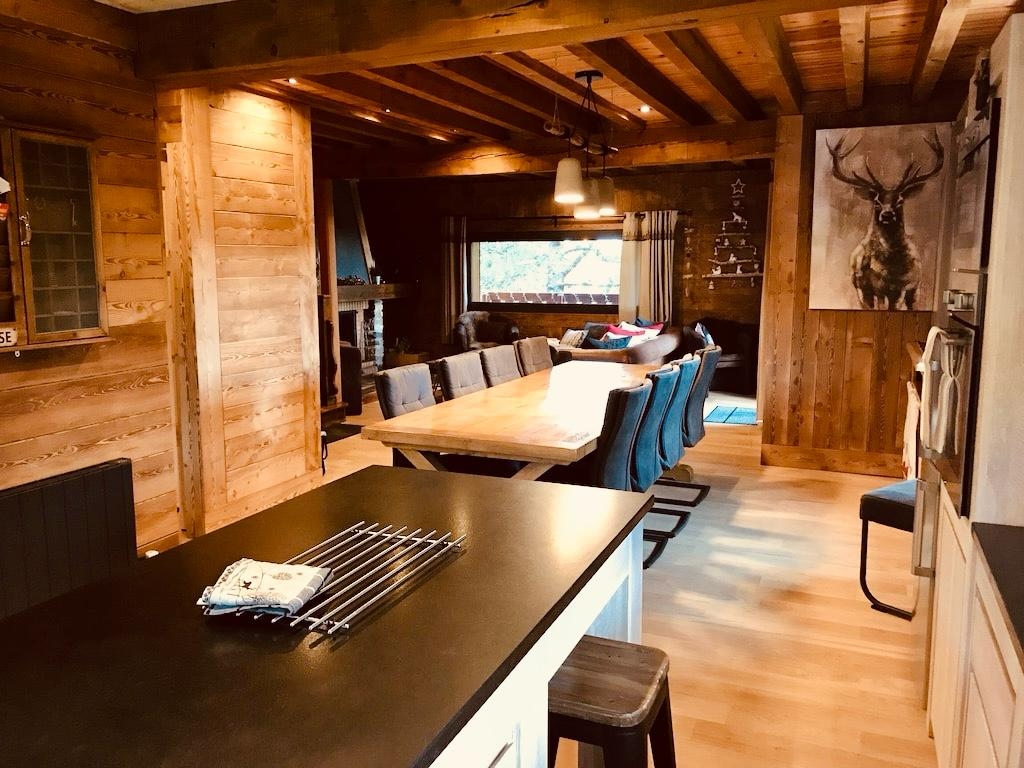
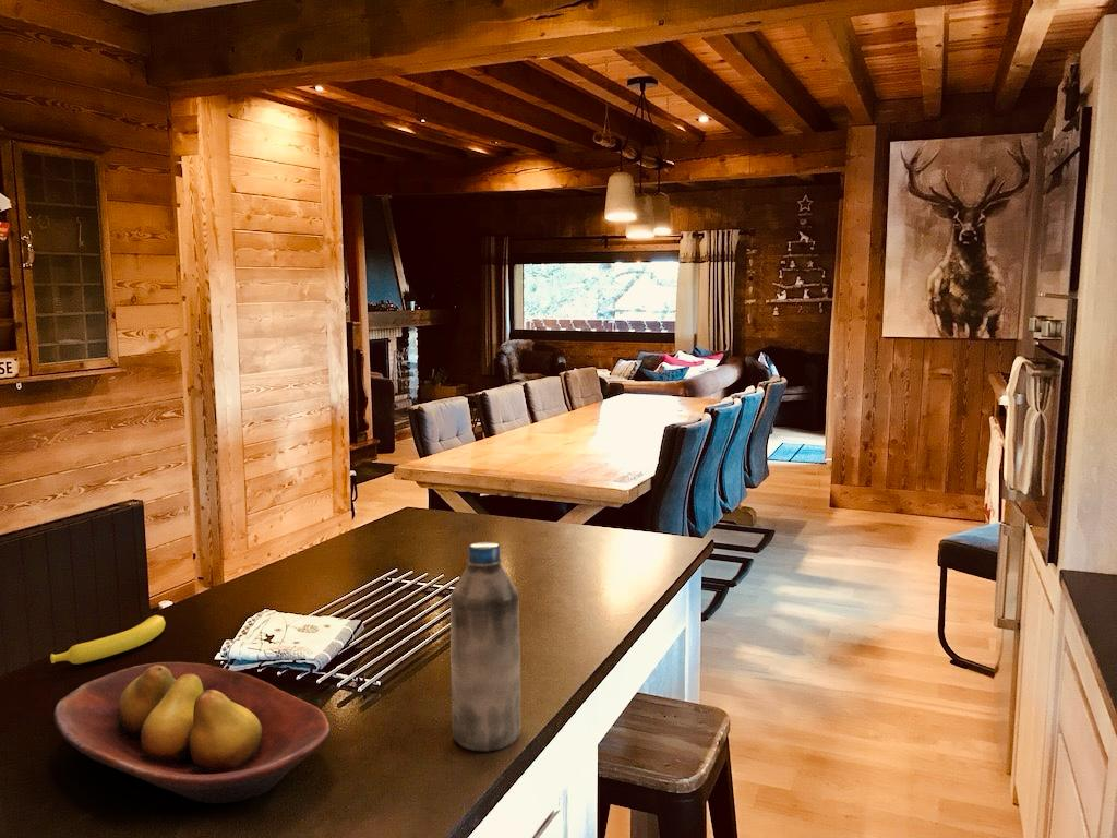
+ water bottle (485, 642)
+ banana (115, 641)
+ fruit bowl (190, 718)
